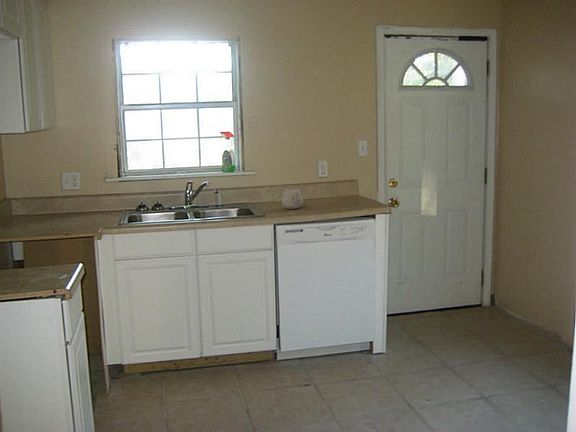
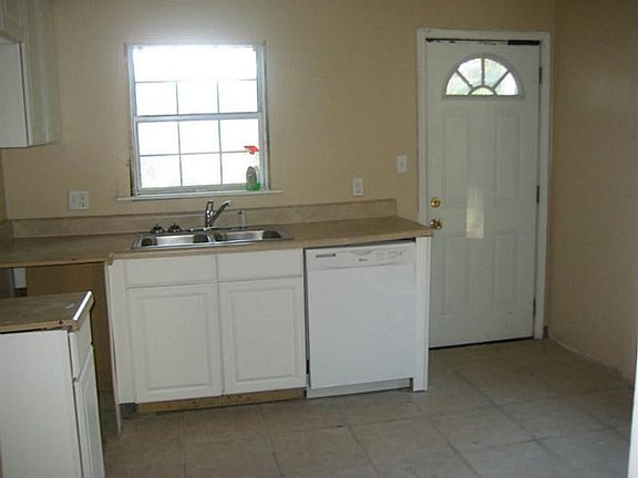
- teapot (293, 197)
